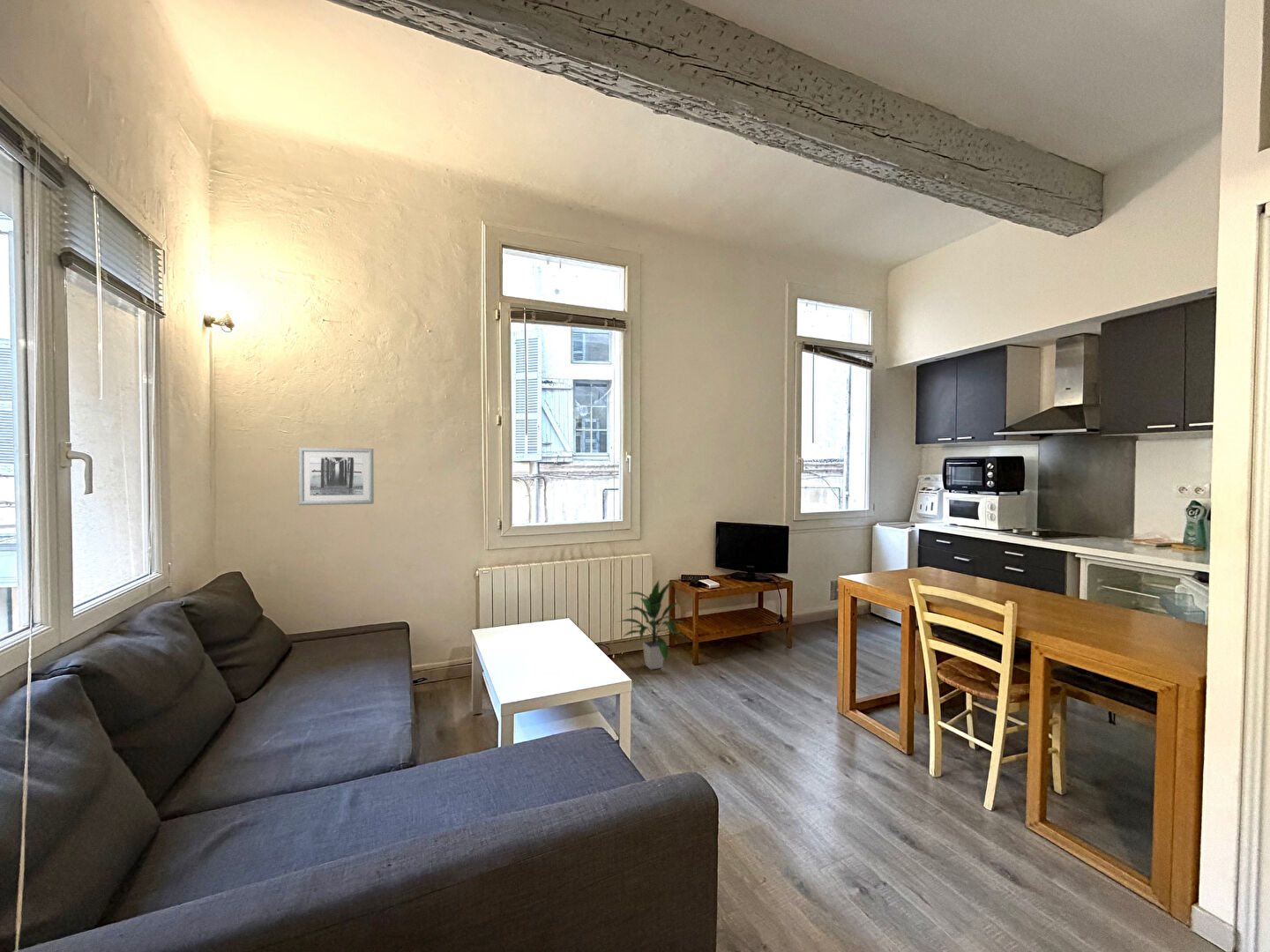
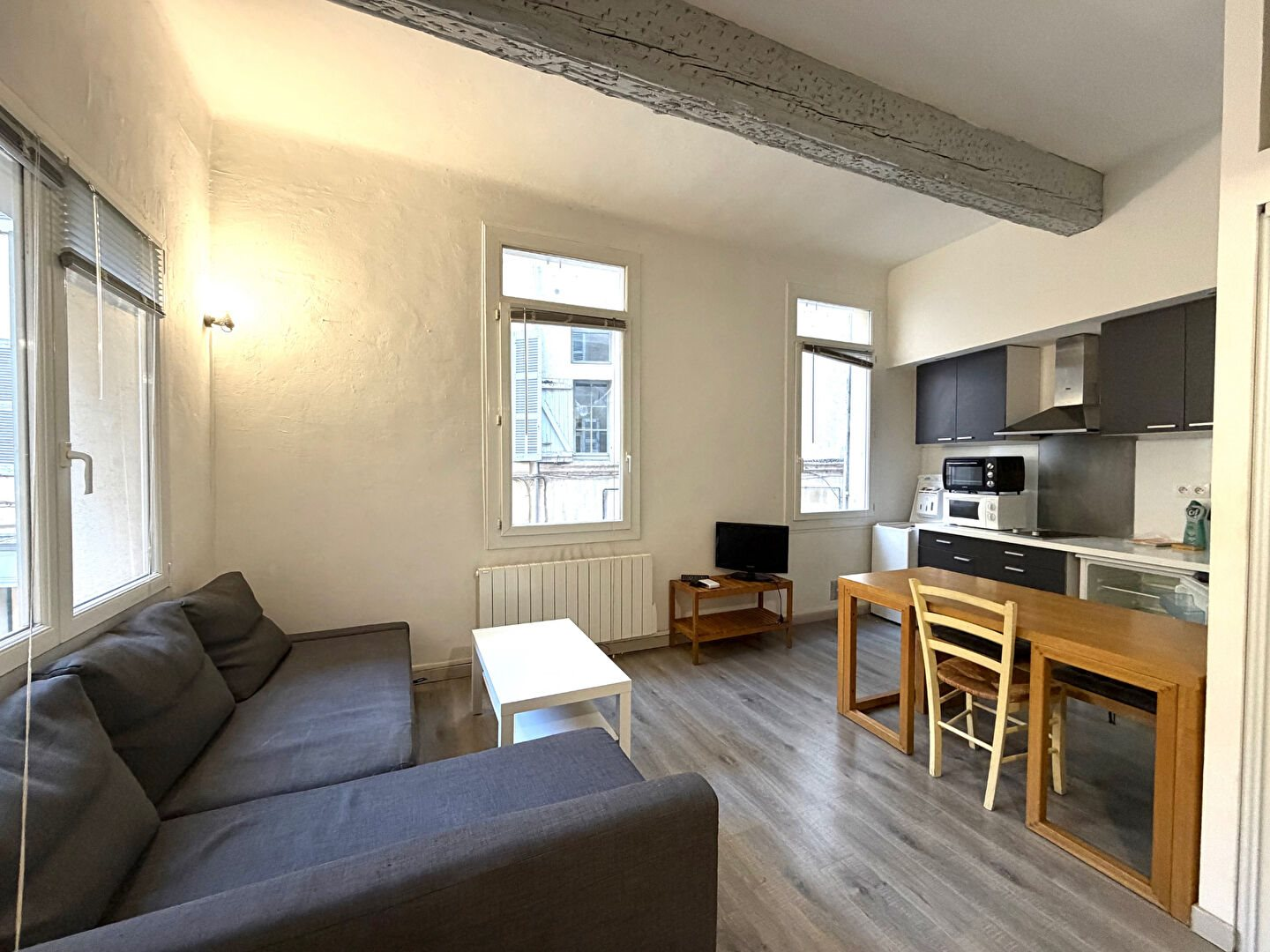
- indoor plant (654, 624)
- wall art (337, 476)
